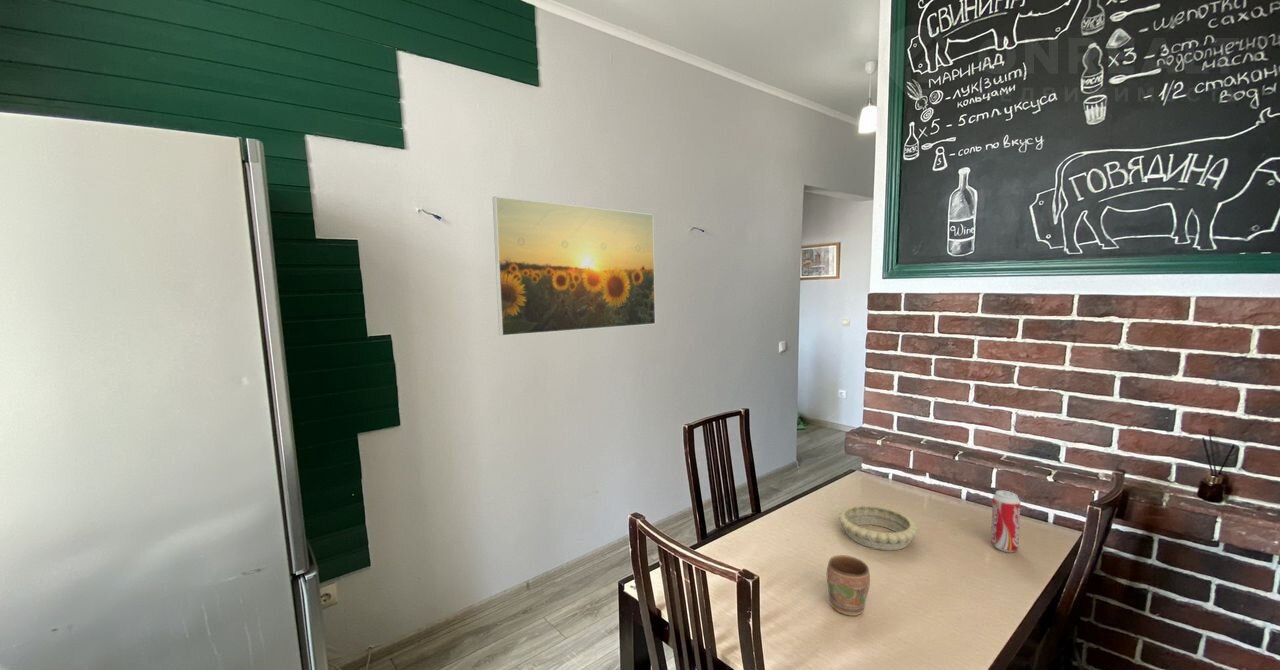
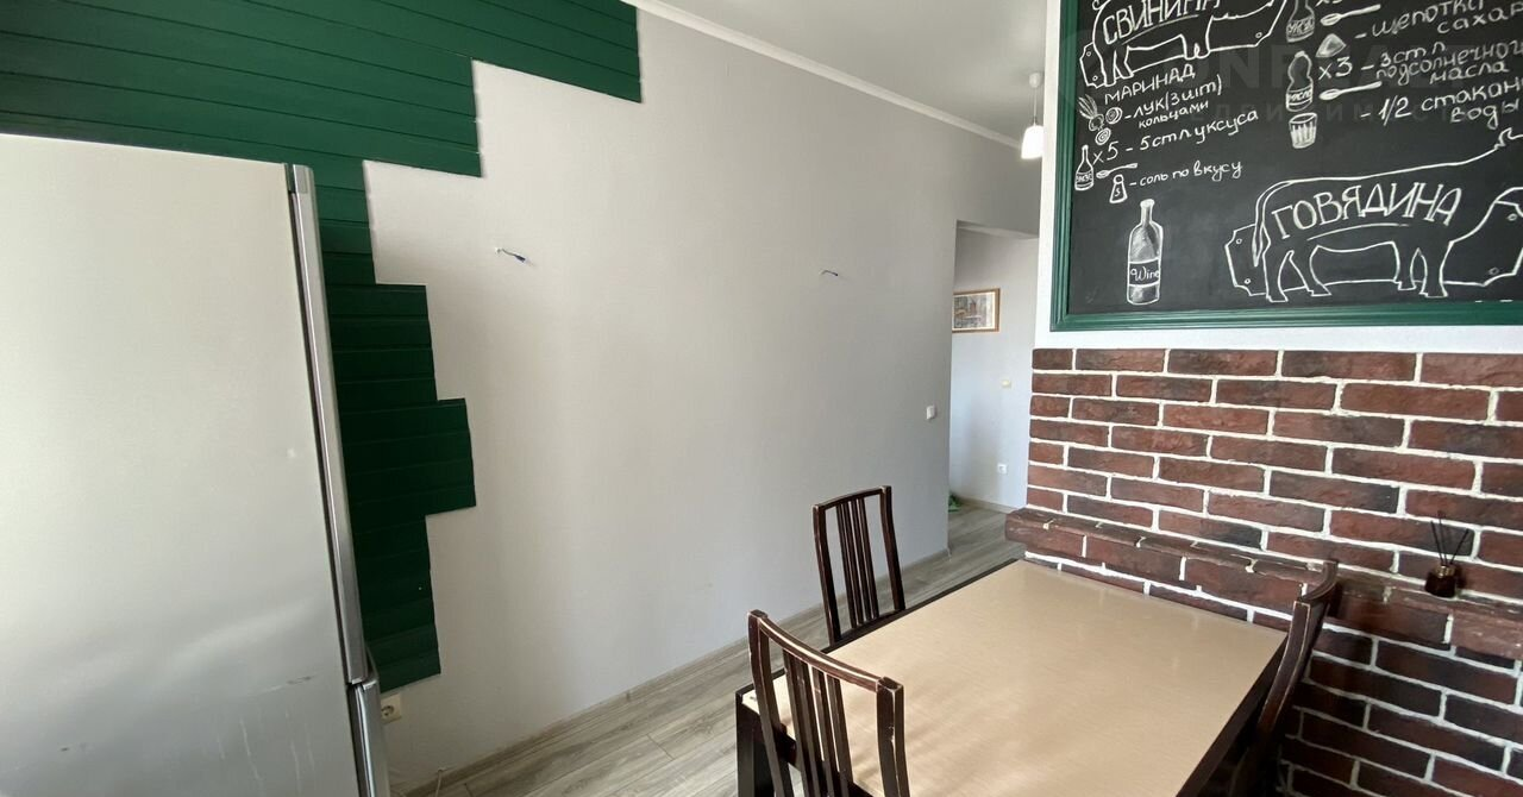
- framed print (584, 268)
- beverage can (1005, 521)
- mug (848, 584)
- decorative bowl (877, 525)
